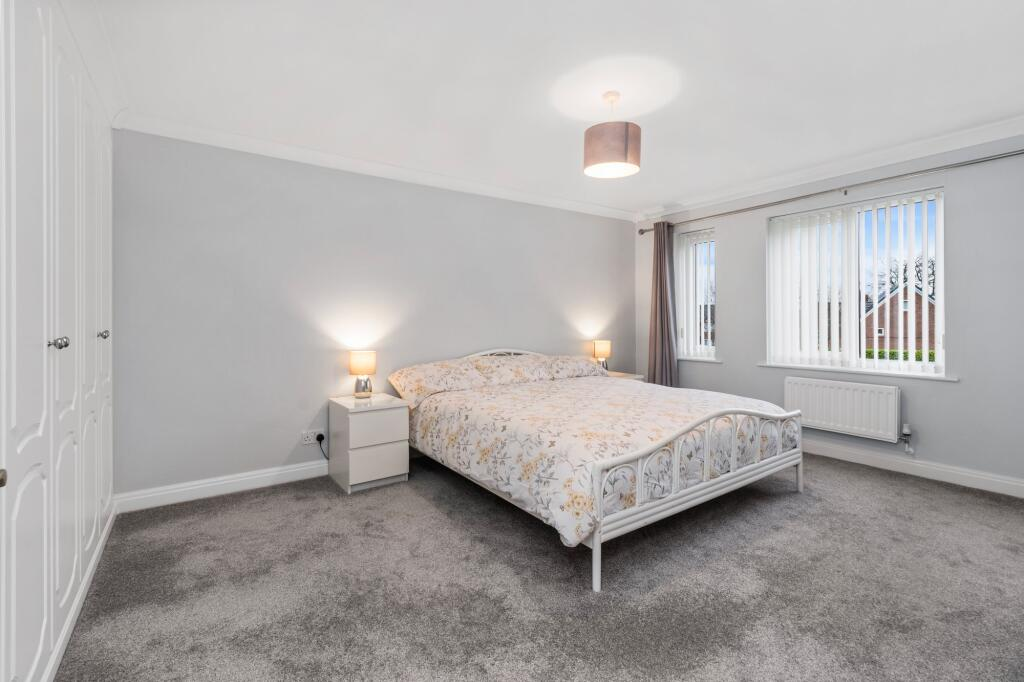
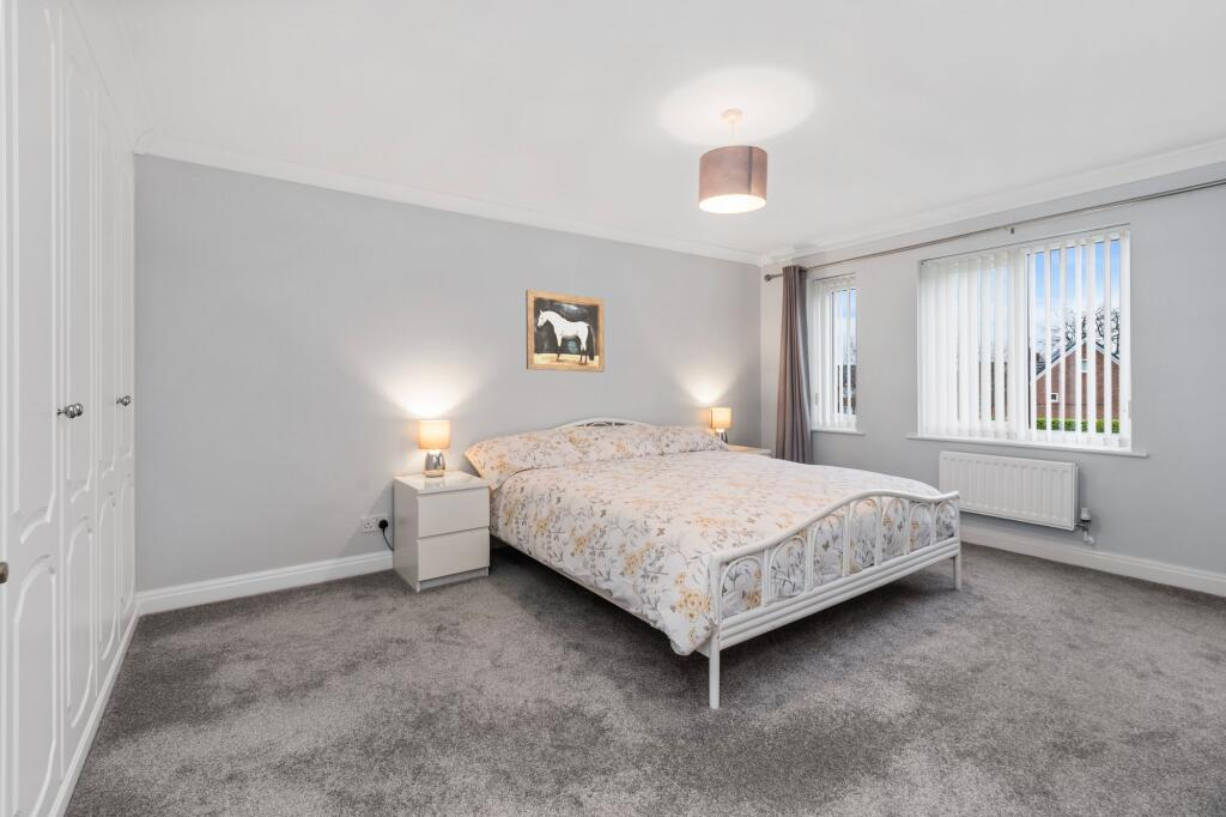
+ wall art (566, 332)
